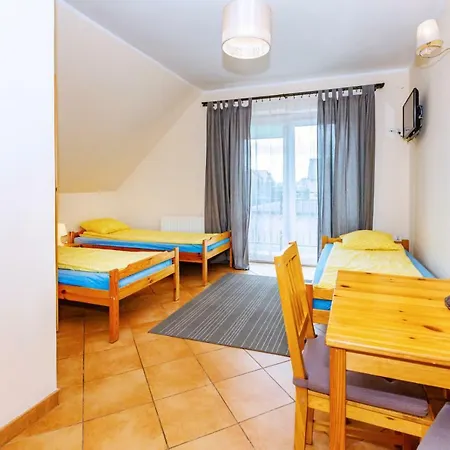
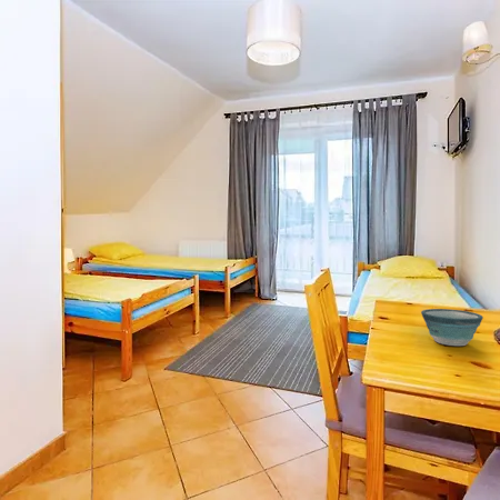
+ bowl (450, 327)
